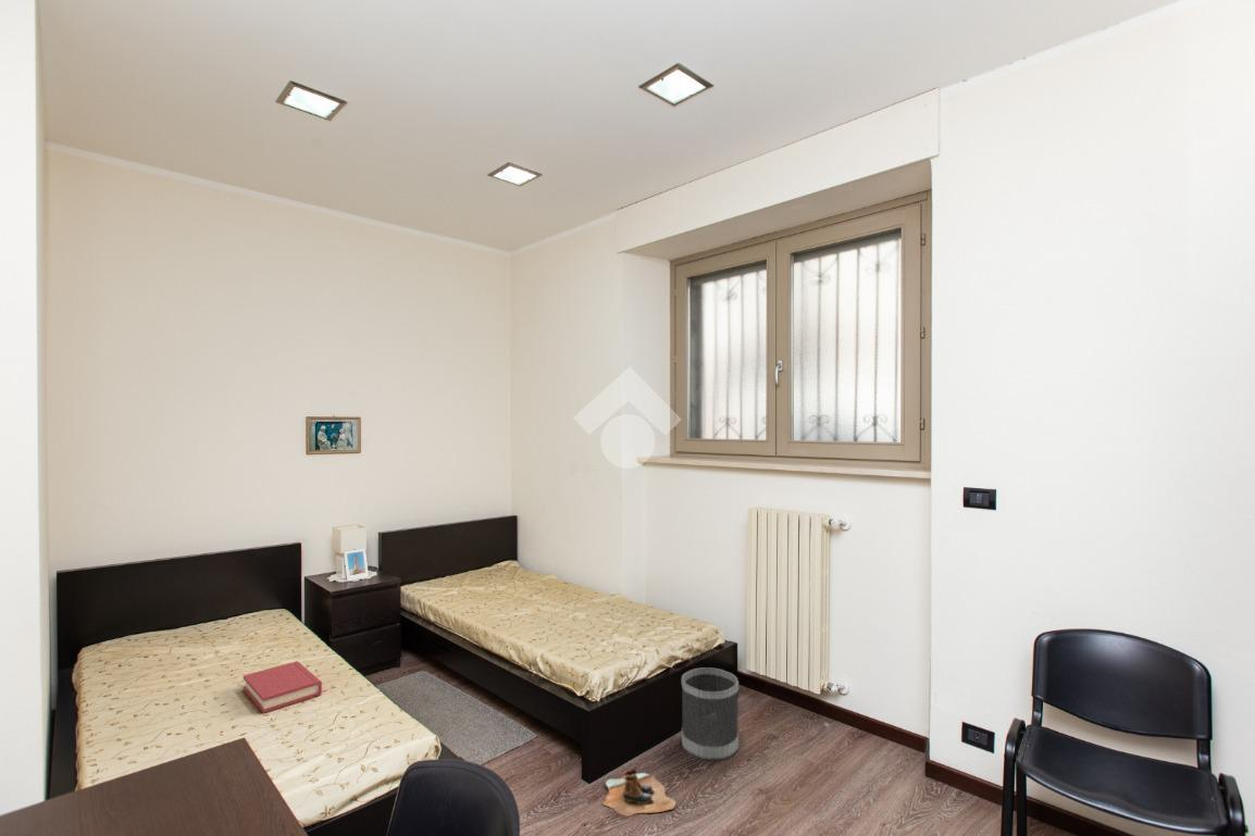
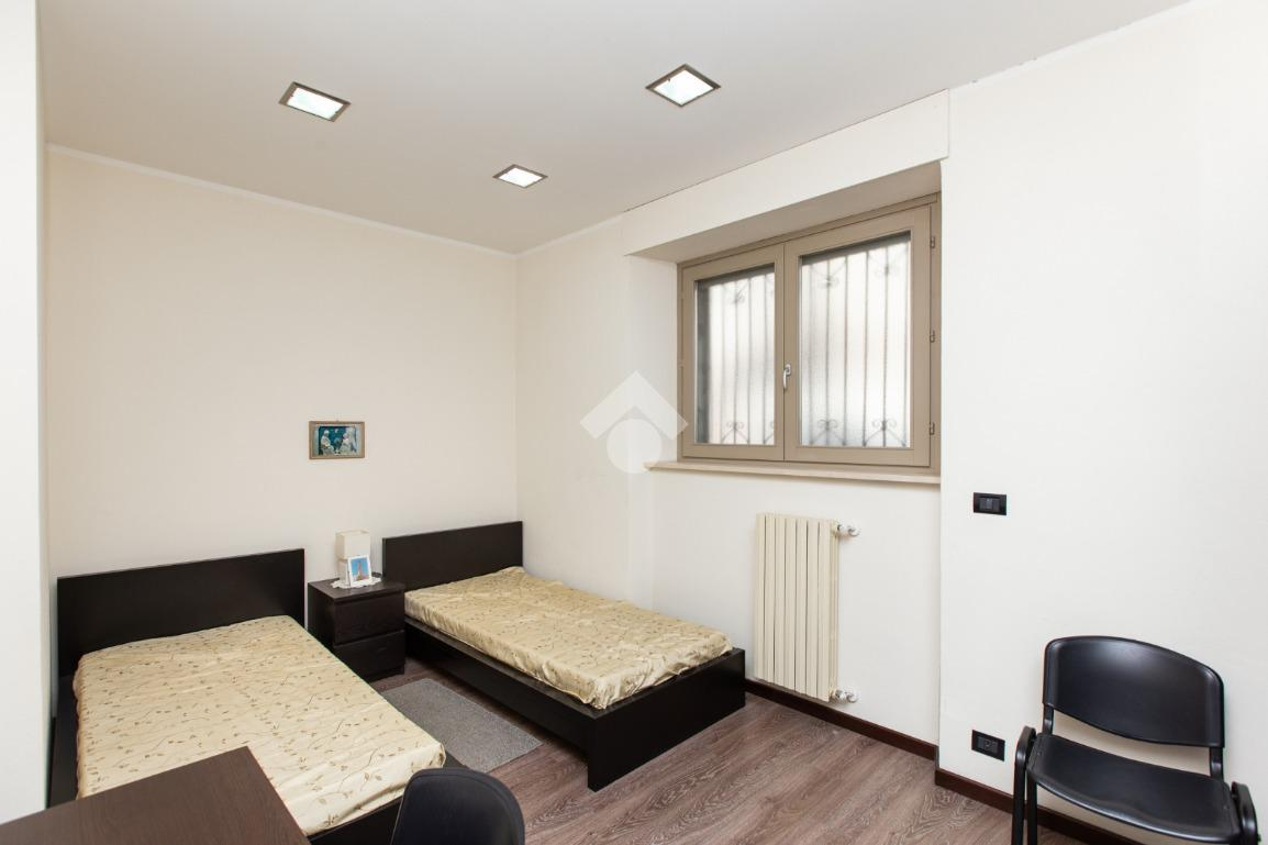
- wastebasket (709, 711)
- boots (638, 784)
- hardback book (282, 685)
